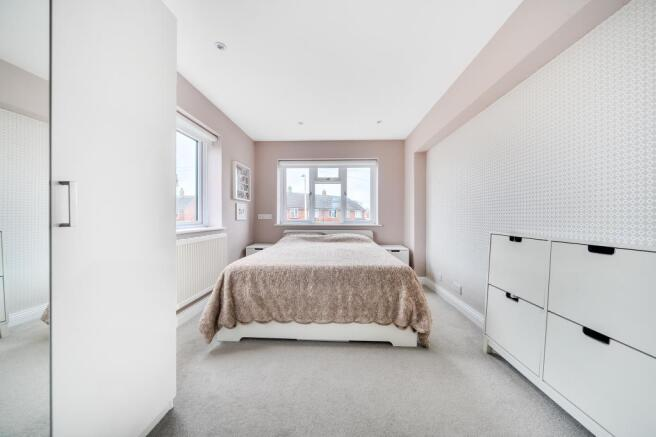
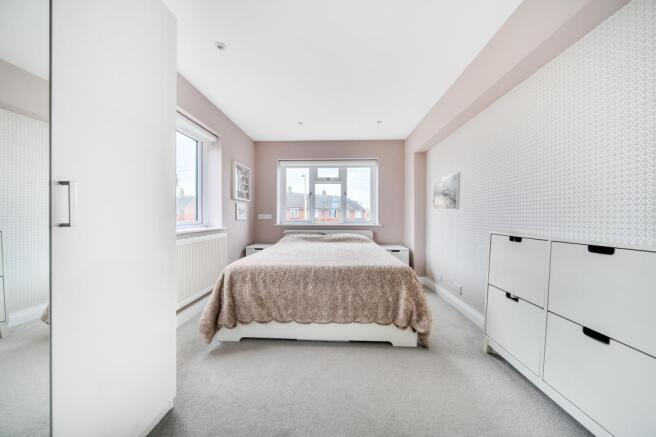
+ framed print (444, 193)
